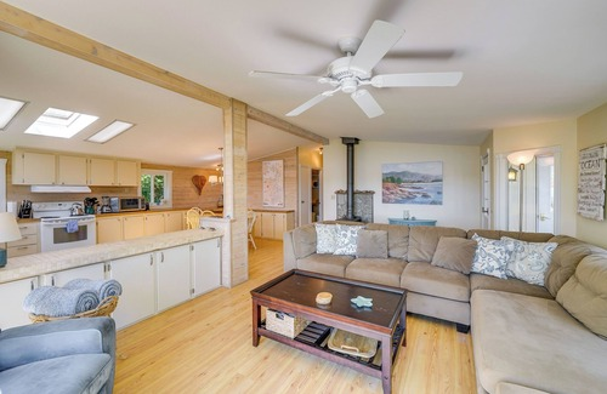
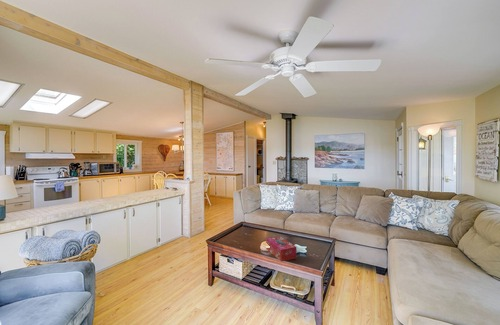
+ tissue box (280, 247)
